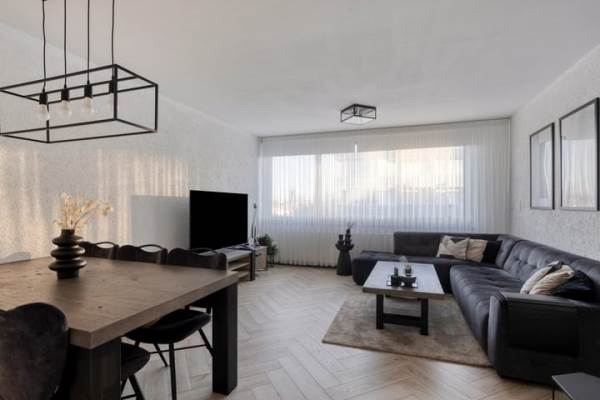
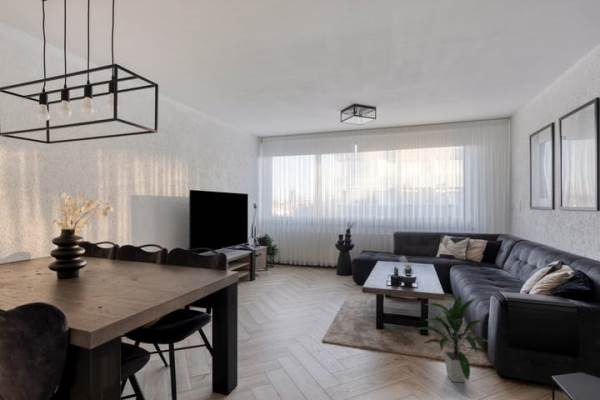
+ indoor plant (455, 337)
